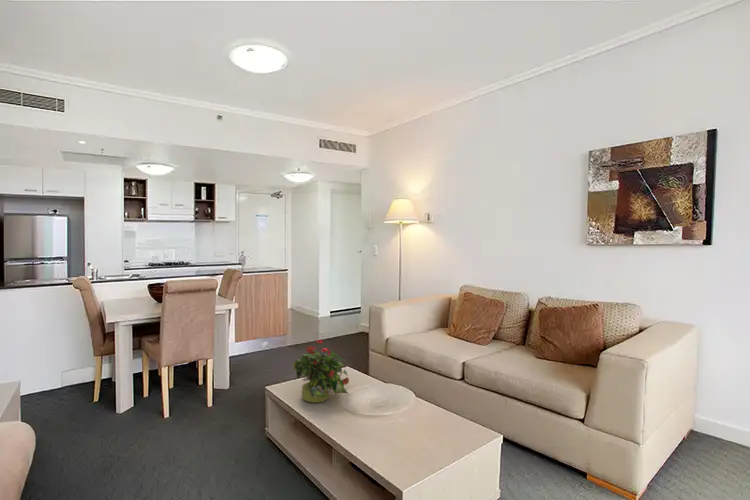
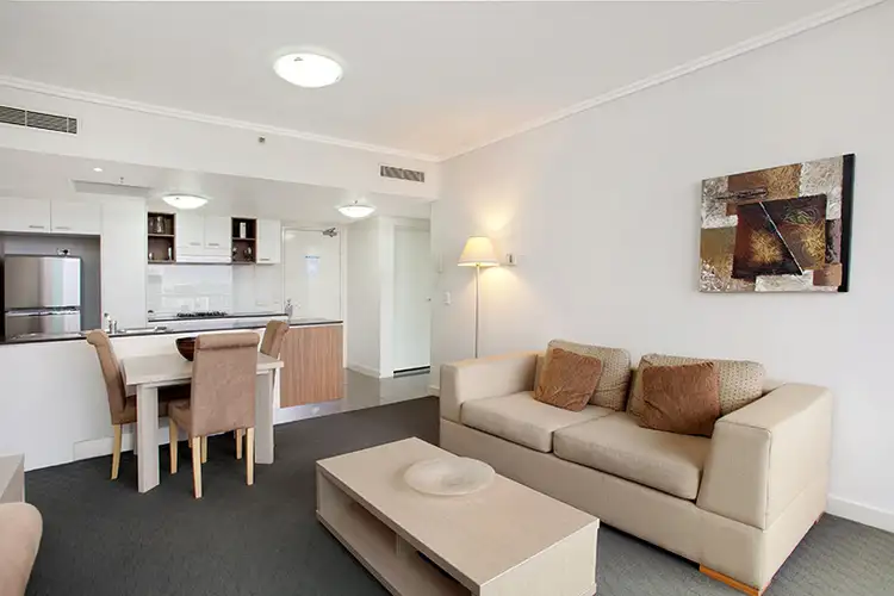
- potted plant (322, 369)
